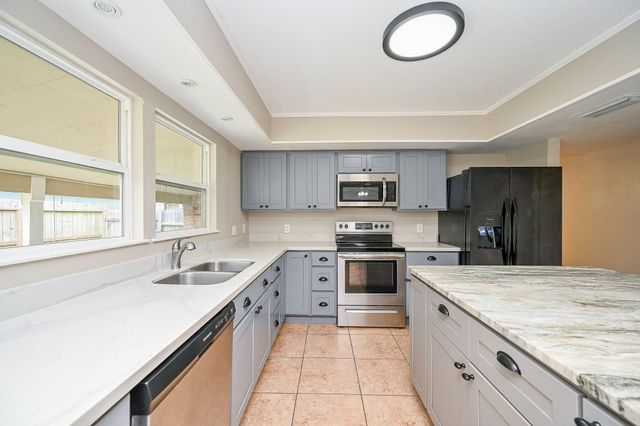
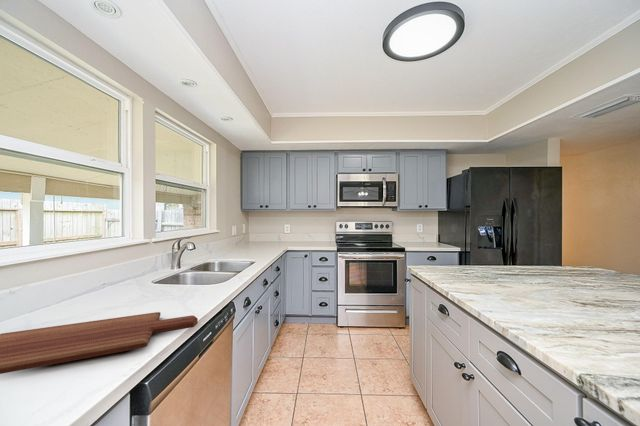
+ cutting board (77, 339)
